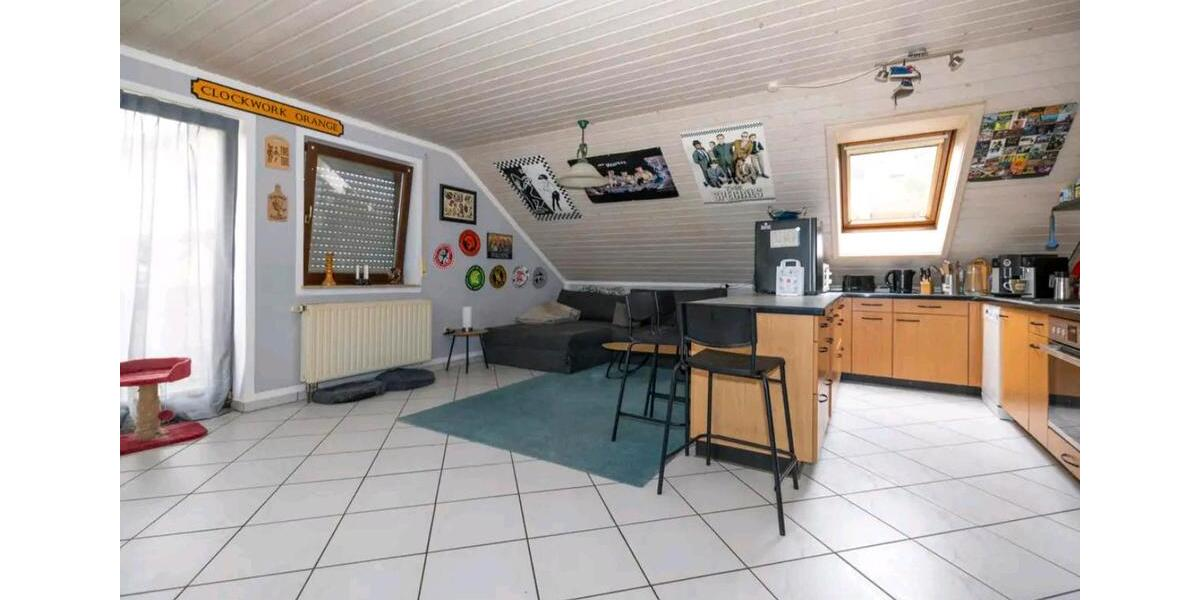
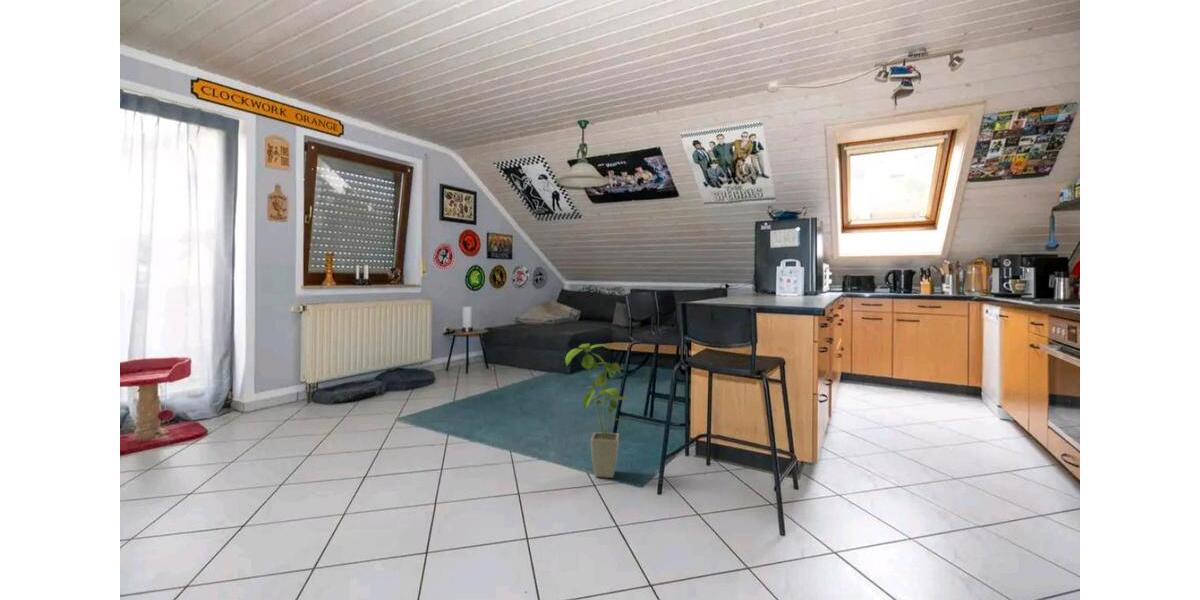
+ house plant (598, 411)
